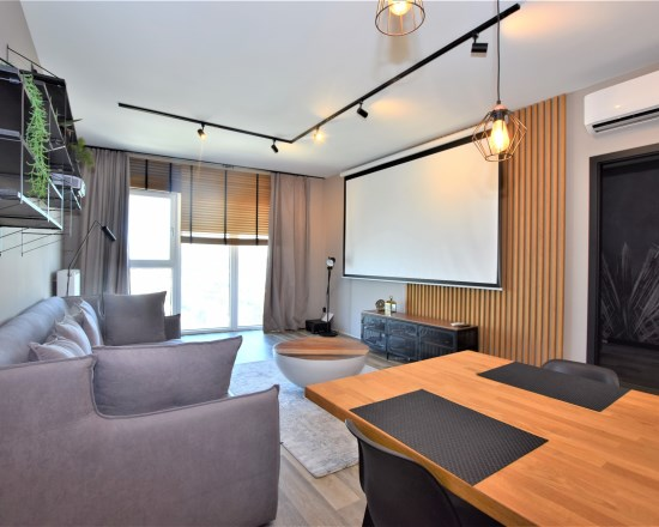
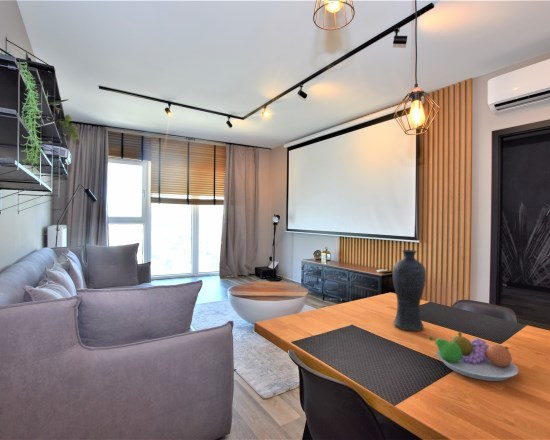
+ vase (408, 288)
+ fruit bowl (471, 352)
